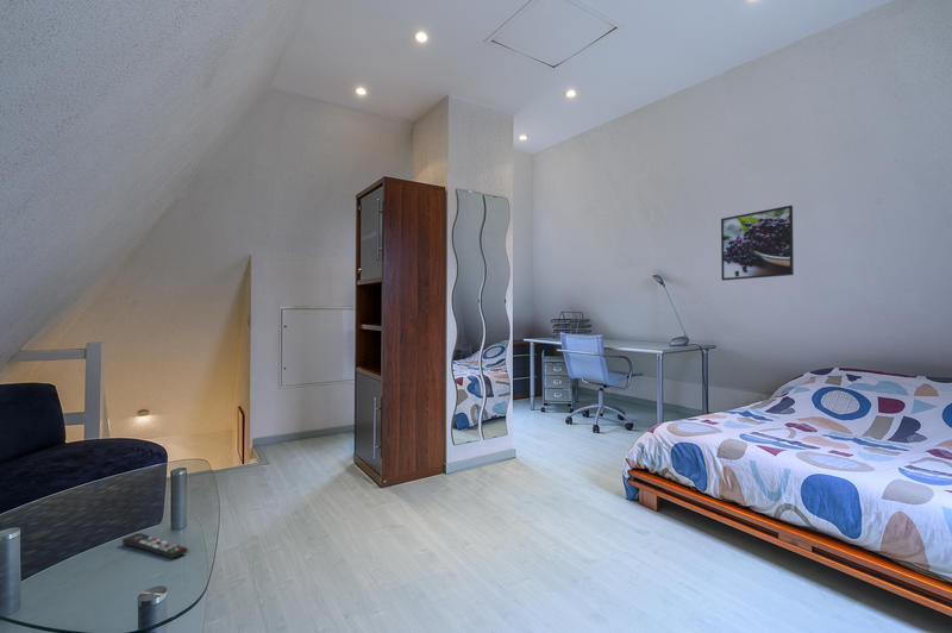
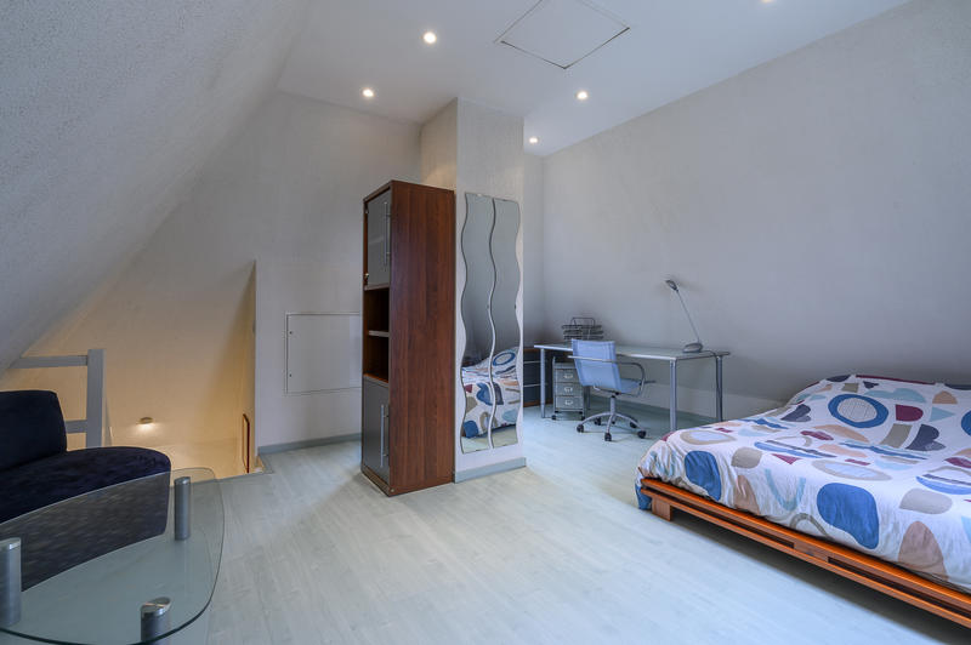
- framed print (754, 245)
- remote control (154, 545)
